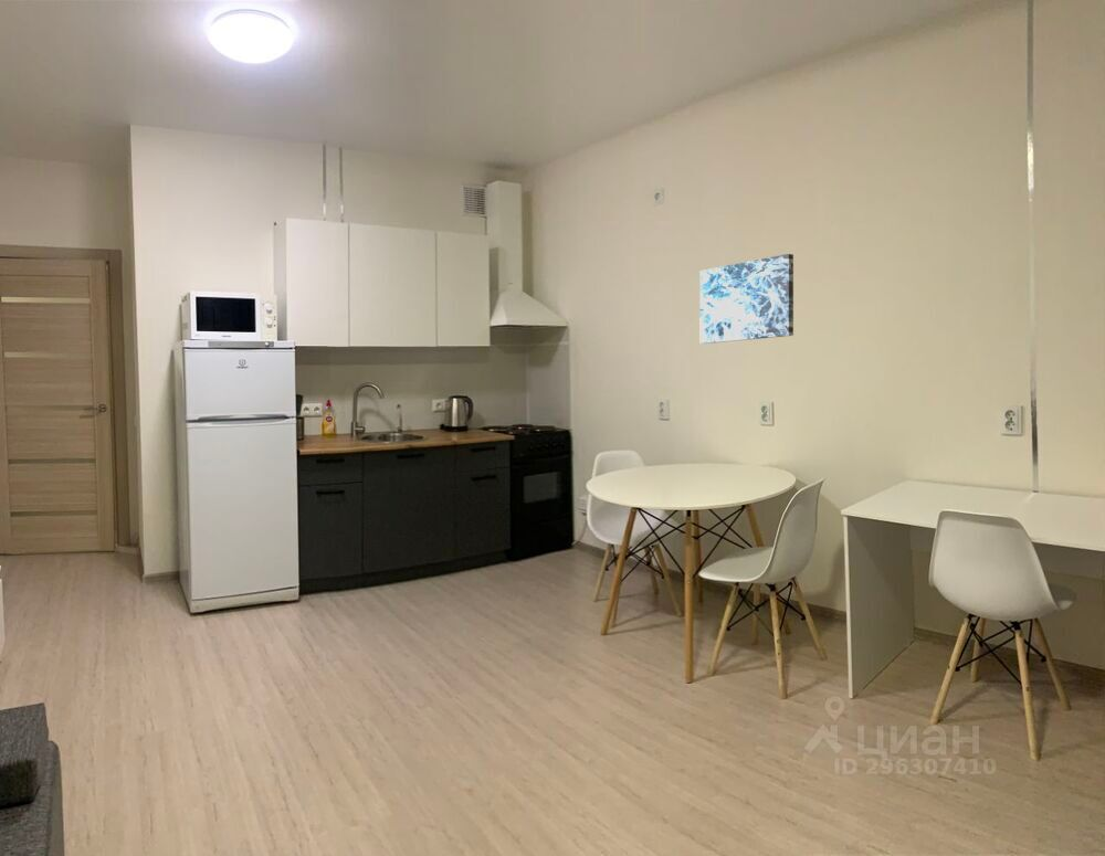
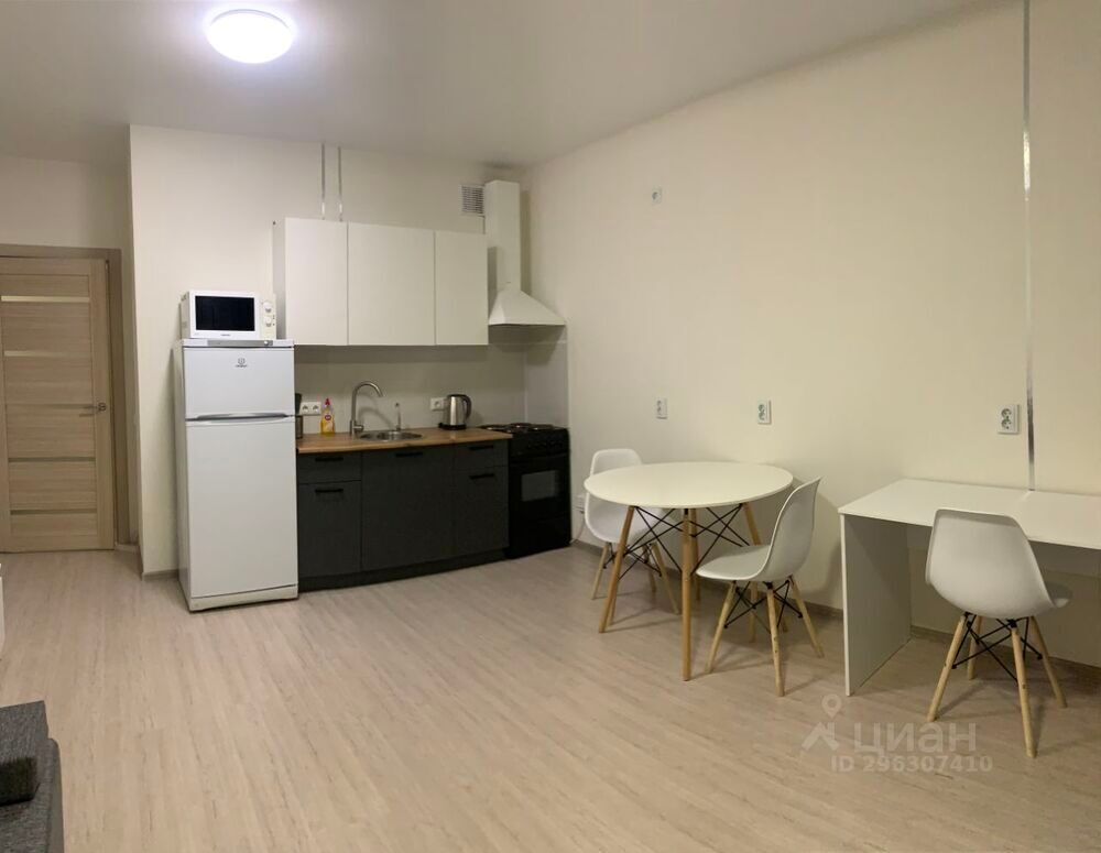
- wall art (744, 302)
